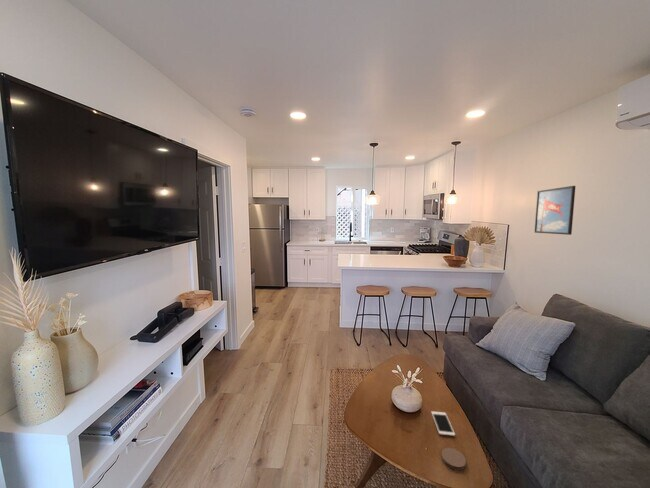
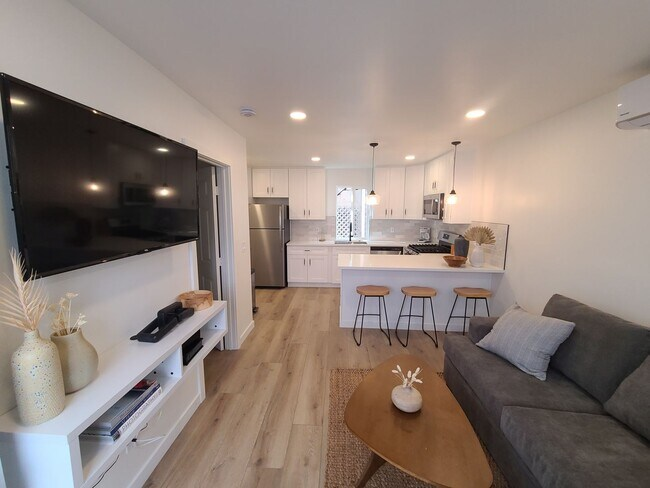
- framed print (553, 211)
- cell phone (442, 422)
- coaster (453, 458)
